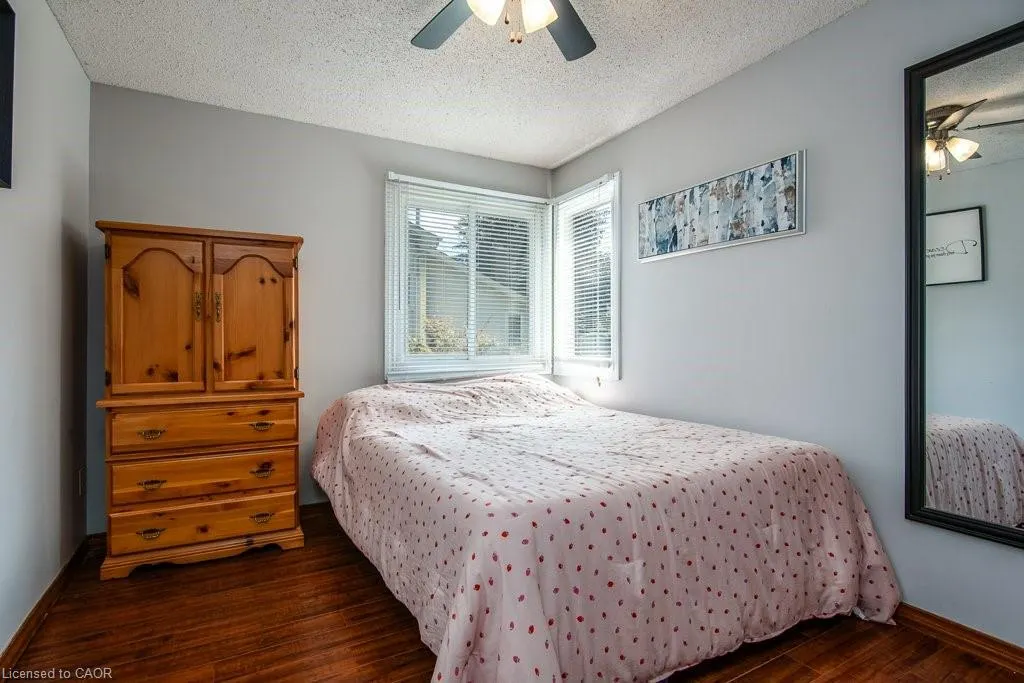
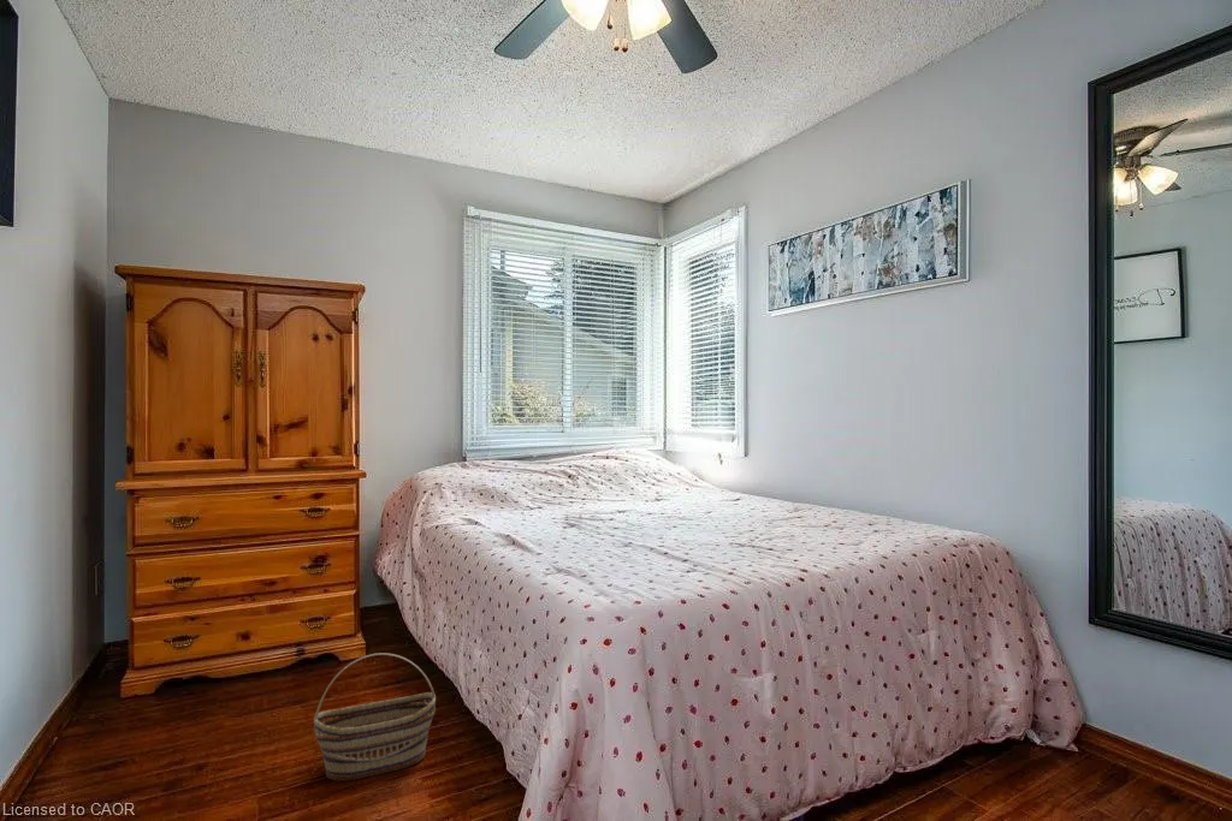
+ basket (377, 708)
